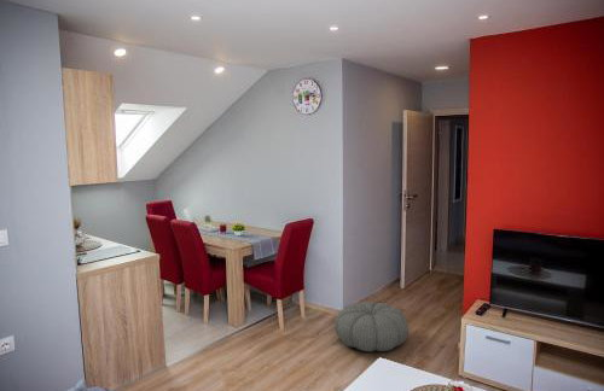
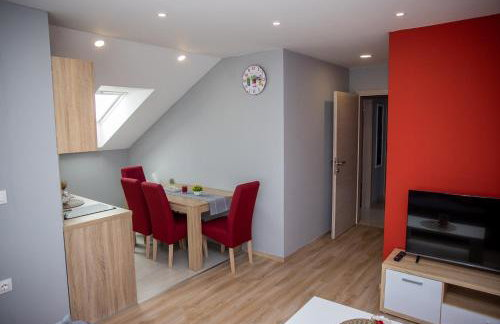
- pouf (371, 325)
